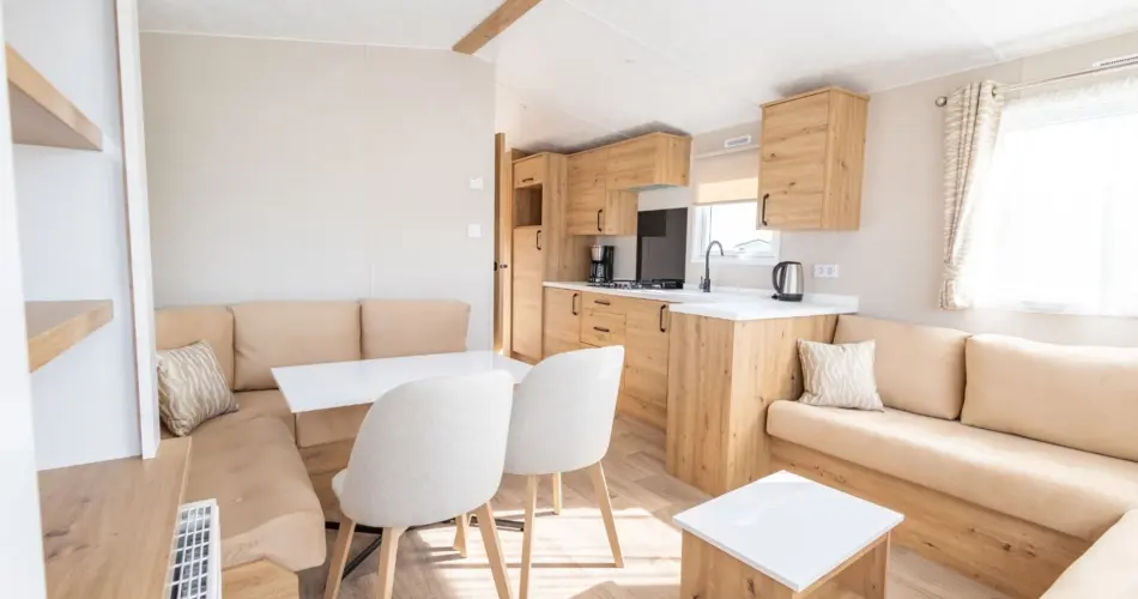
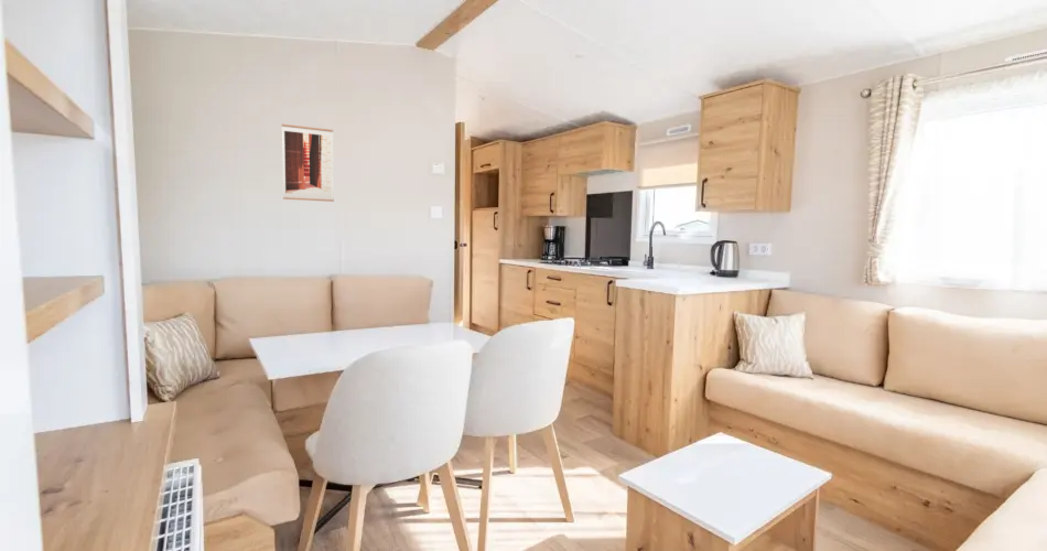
+ wall art (307, 163)
